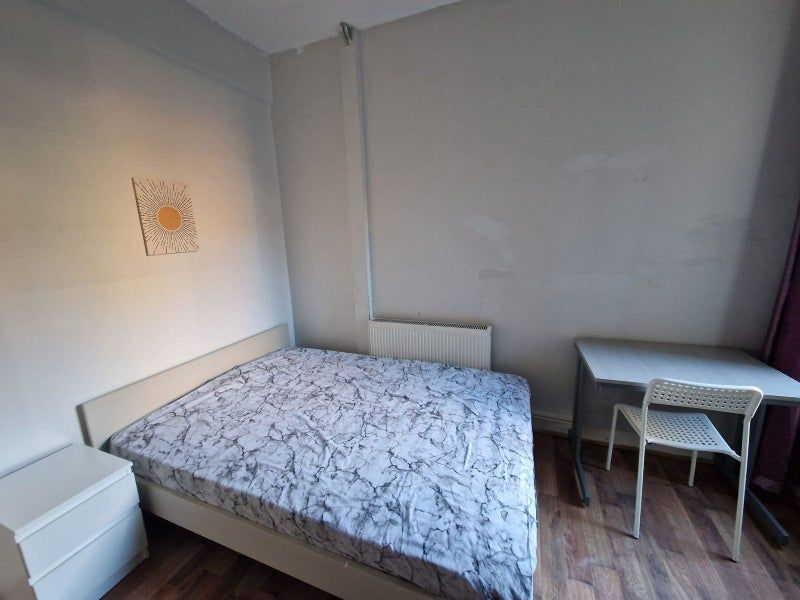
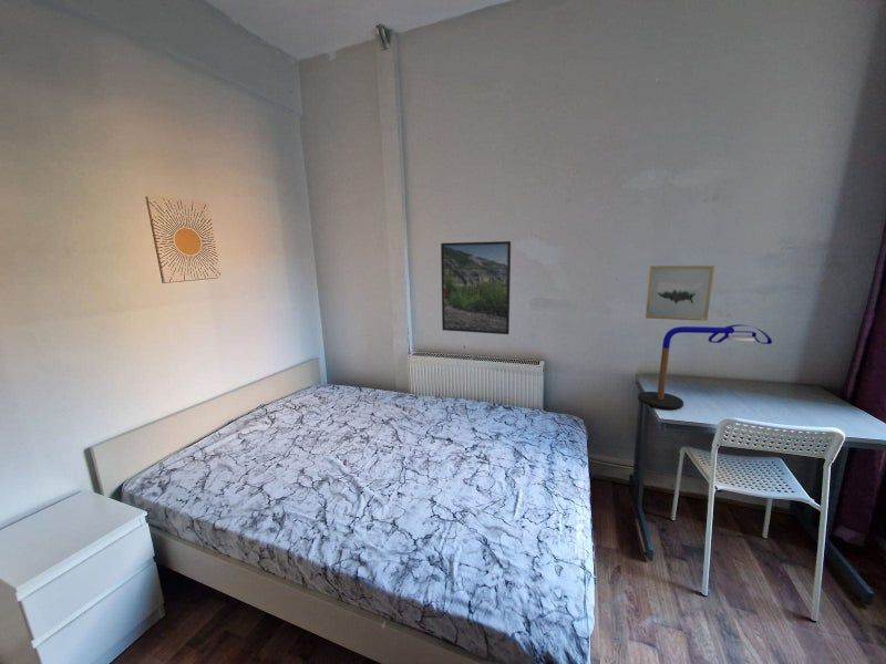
+ wall art (678, 292)
+ desk lamp (711, 342)
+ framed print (474, 288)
